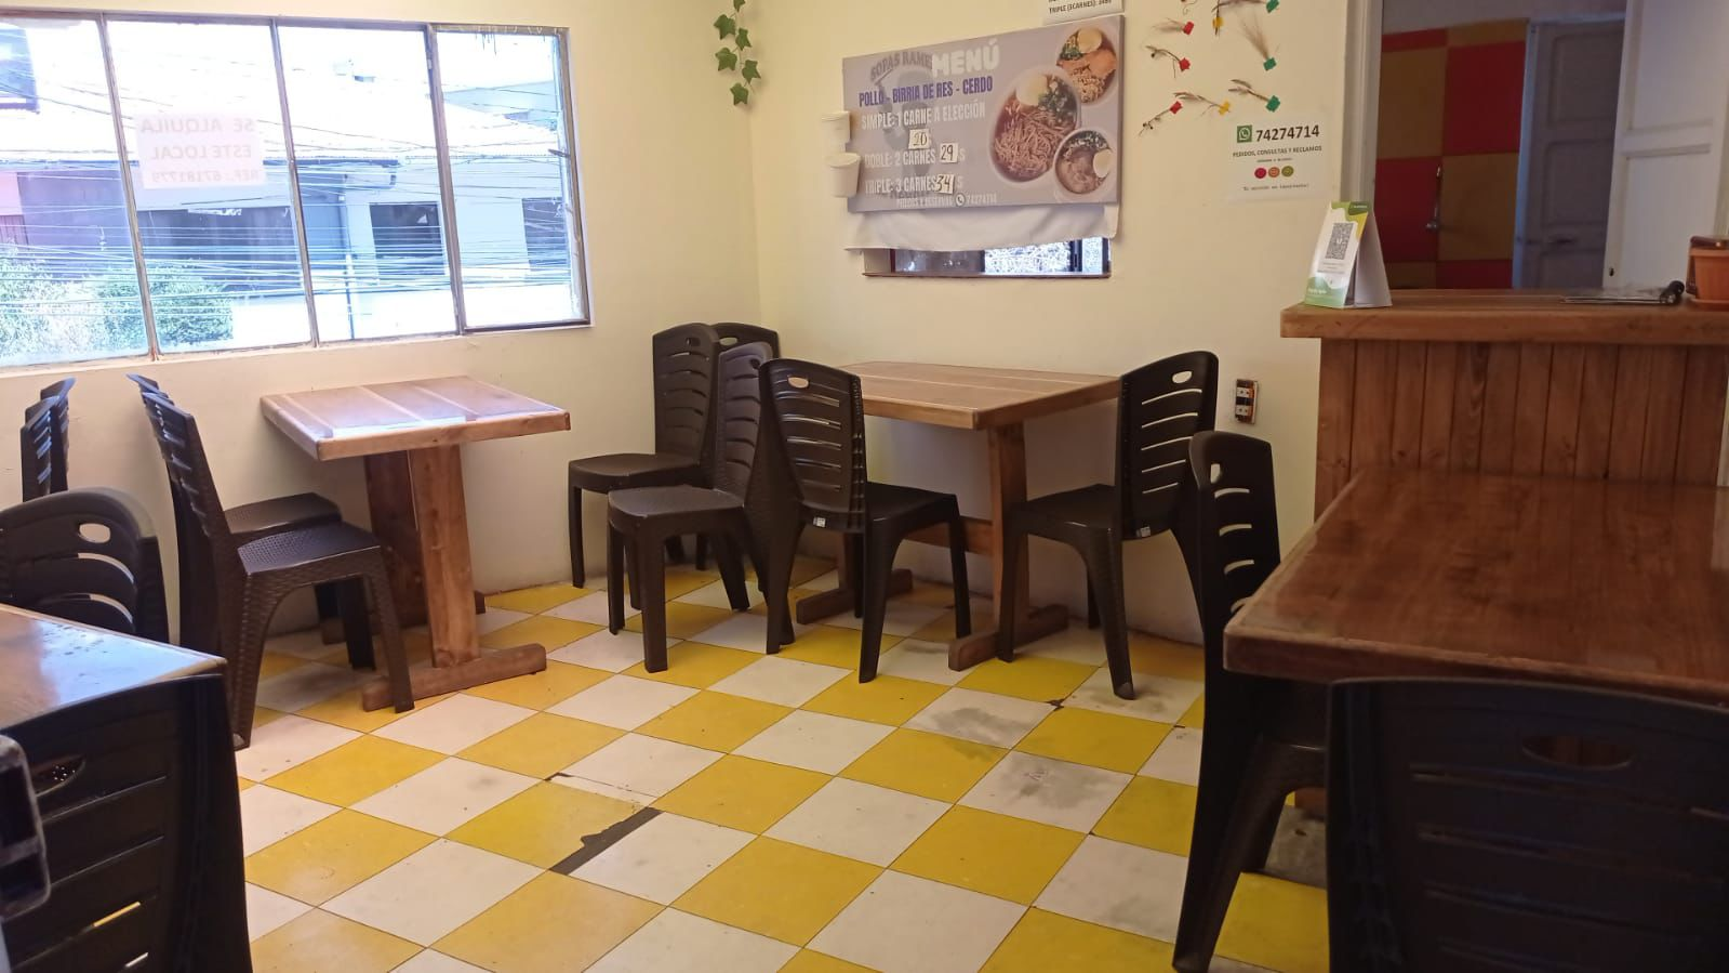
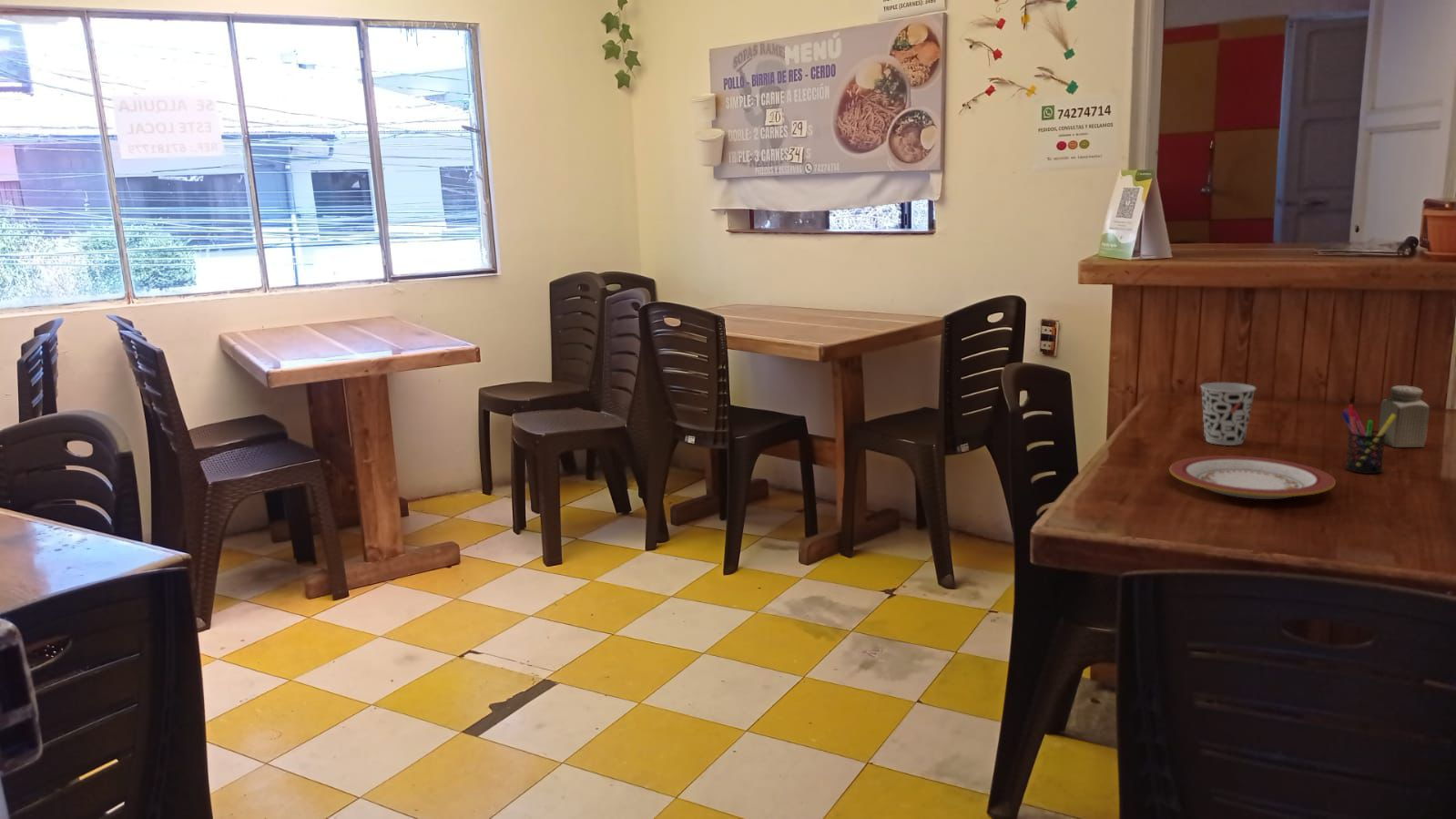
+ plate (1249, 479)
+ cup (1226, 414)
+ pen holder (1364, 438)
+ salt shaker (1403, 415)
